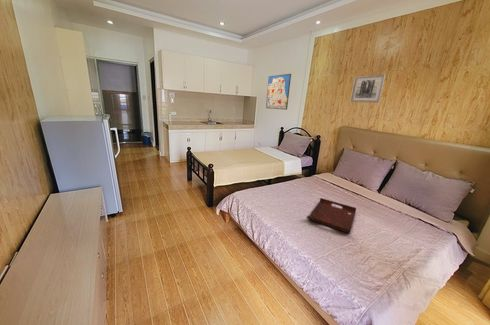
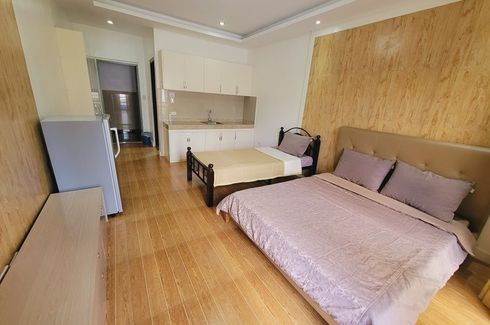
- wall art (277, 92)
- serving tray (332, 213)
- wall art (366, 89)
